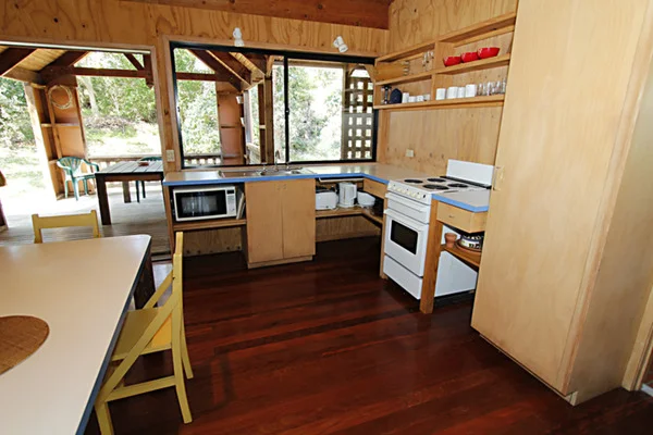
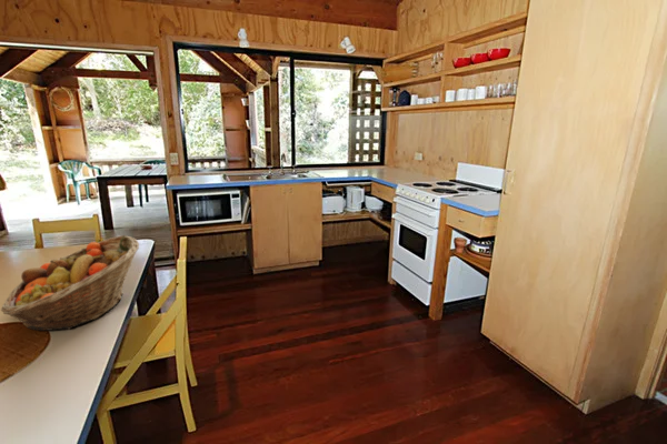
+ fruit basket (79, 278)
